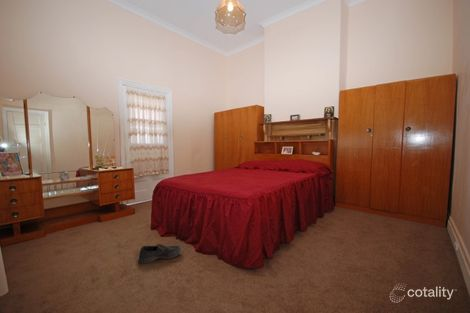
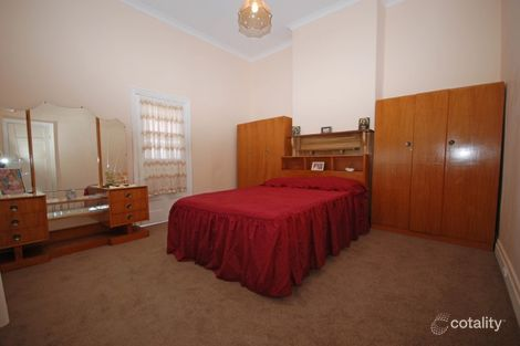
- shoe (160, 250)
